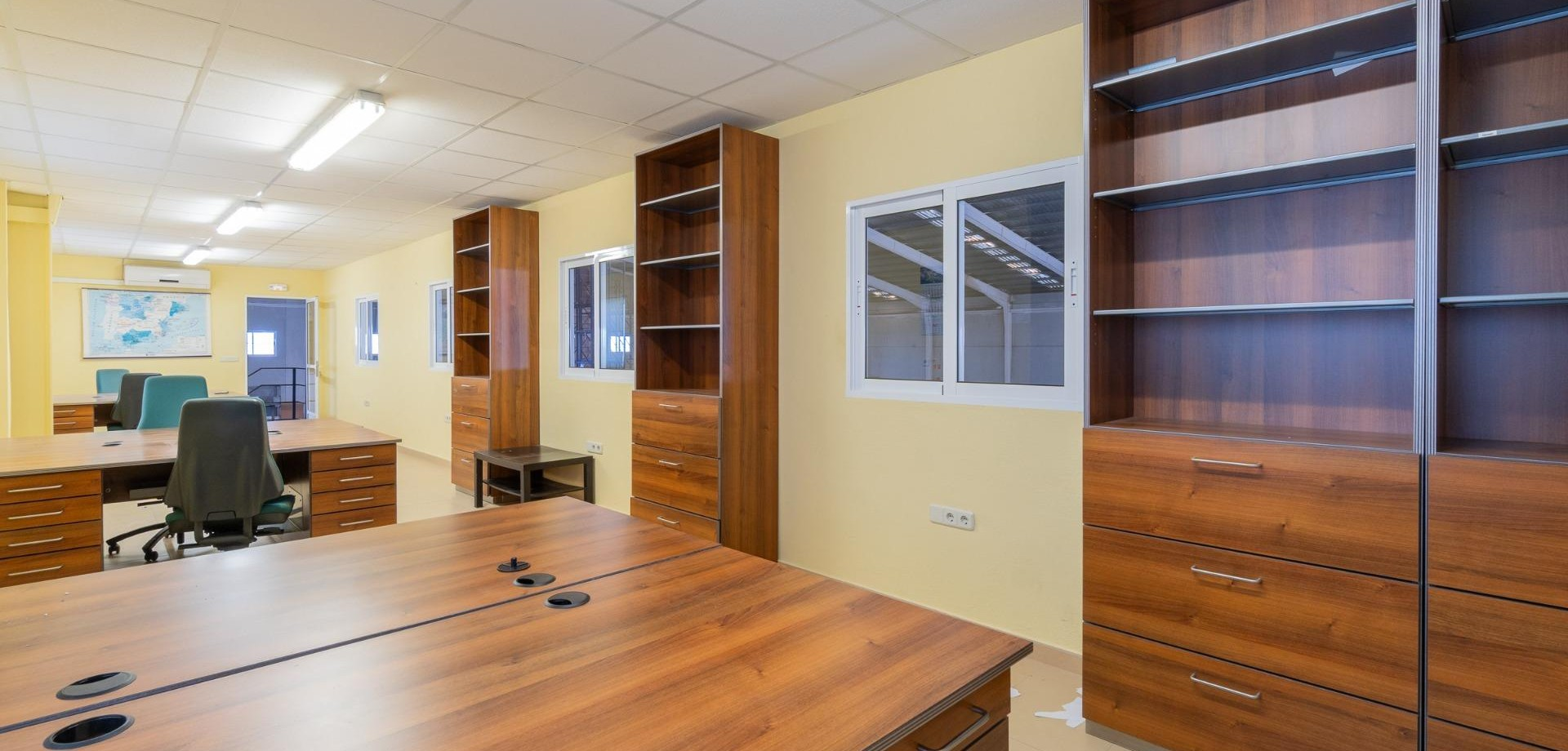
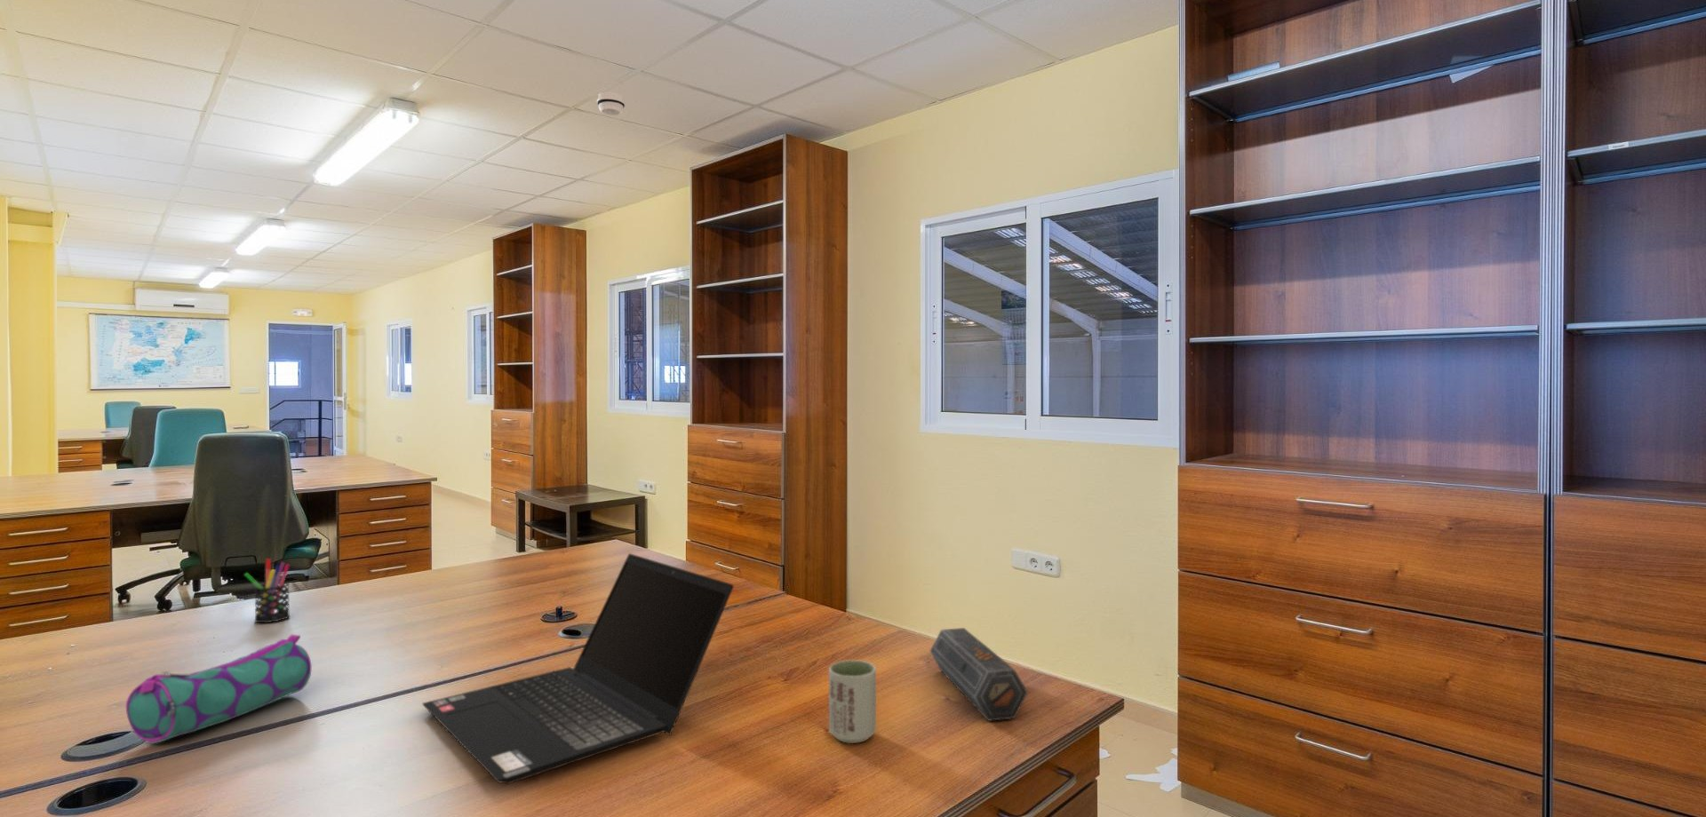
+ speaker (975, 669)
+ smoke detector (610, 104)
+ laptop computer (582, 651)
+ pencil case (226, 685)
+ cup (852, 701)
+ pen holder (268, 590)
